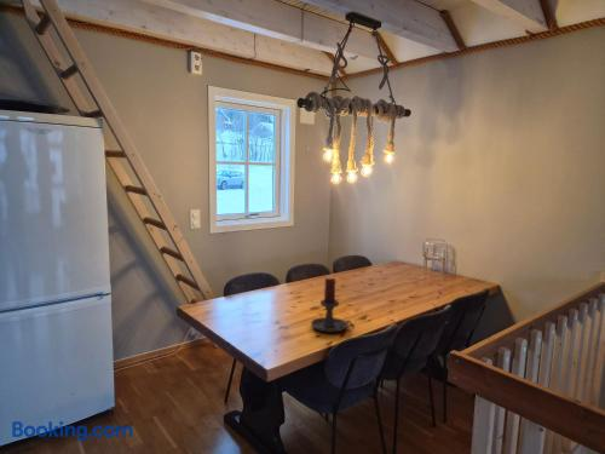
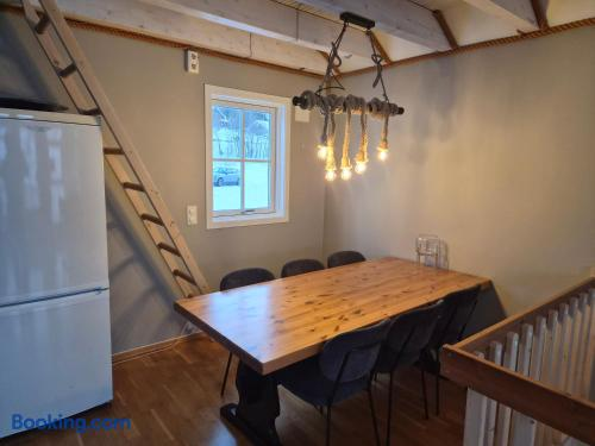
- candle holder (334, 303)
